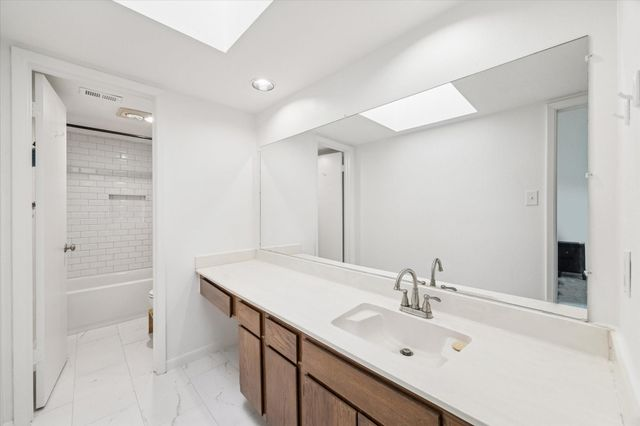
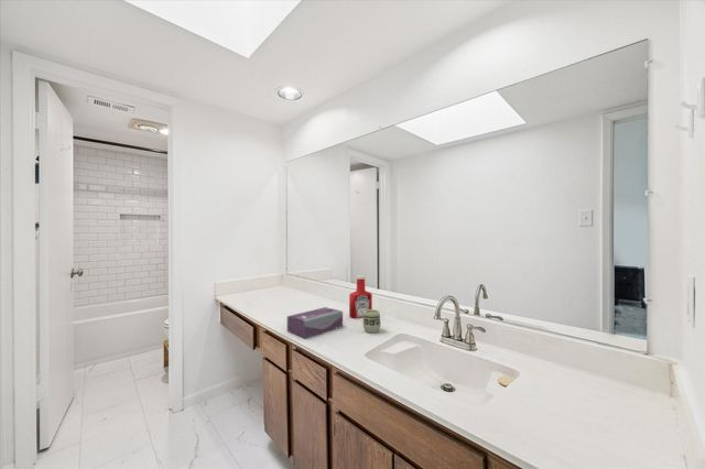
+ soap bottle (360, 295)
+ cup (371, 320)
+ tissue box (315, 320)
